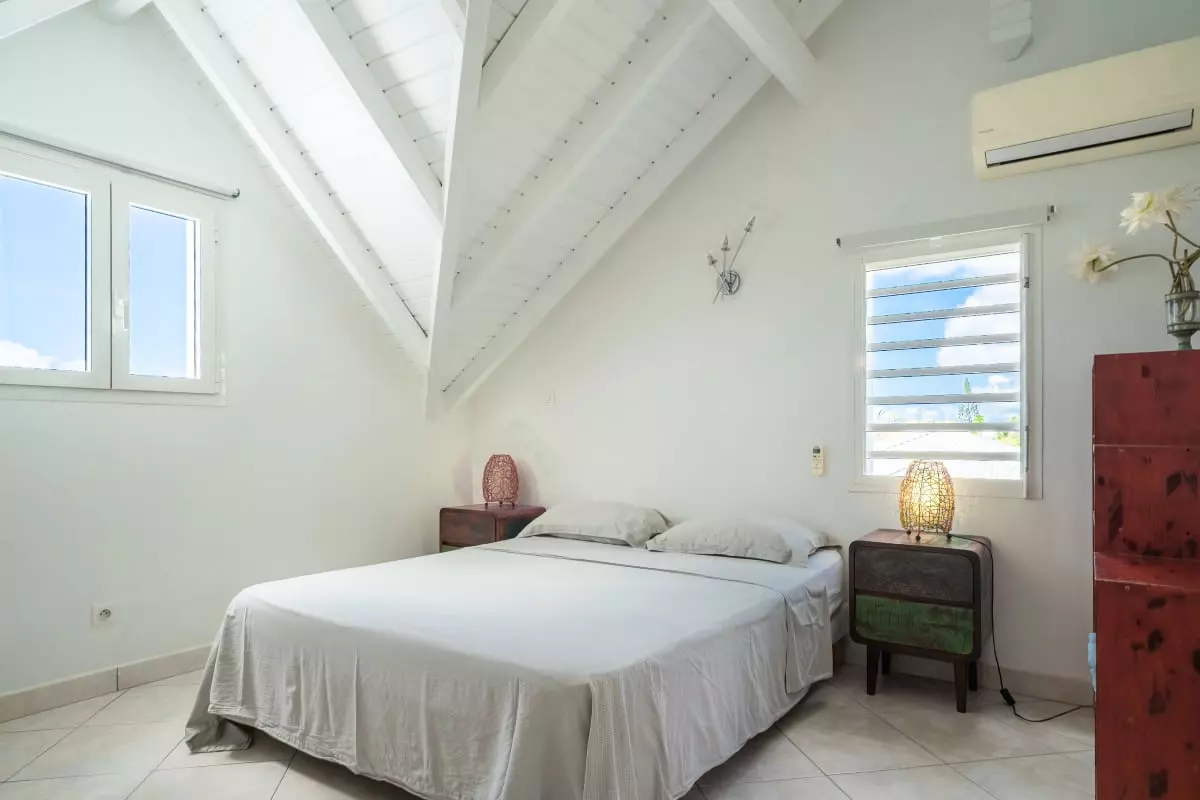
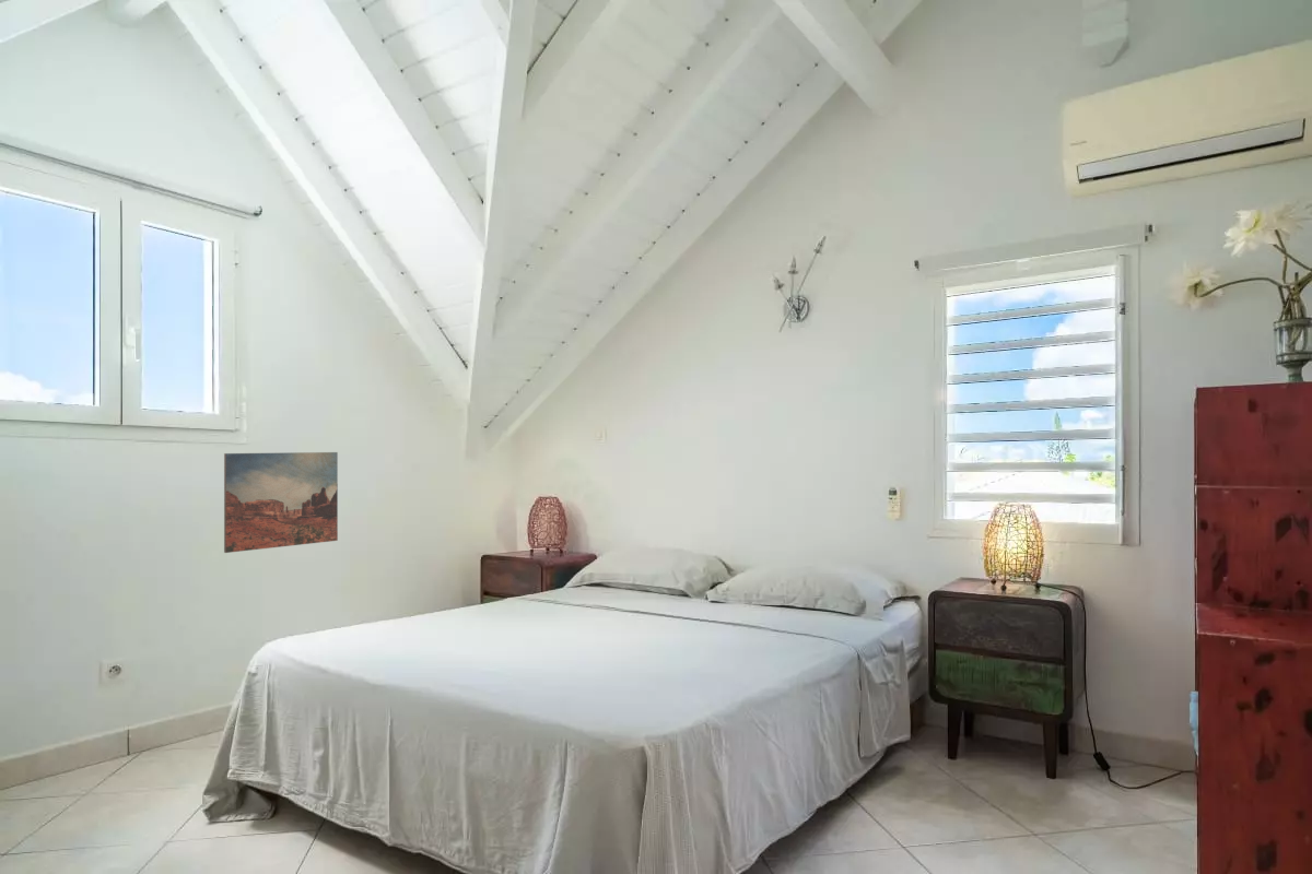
+ wall art (283, 499)
